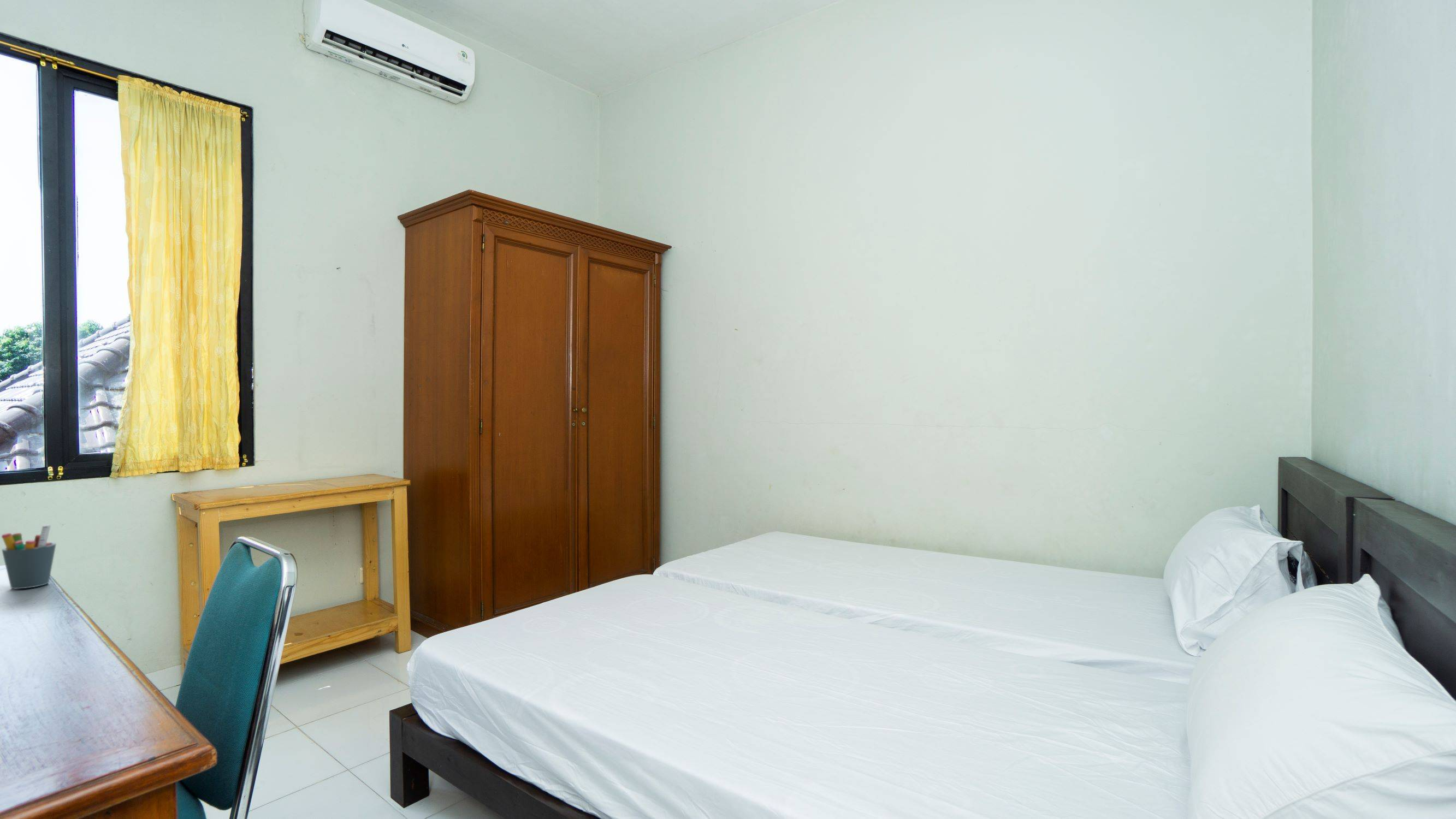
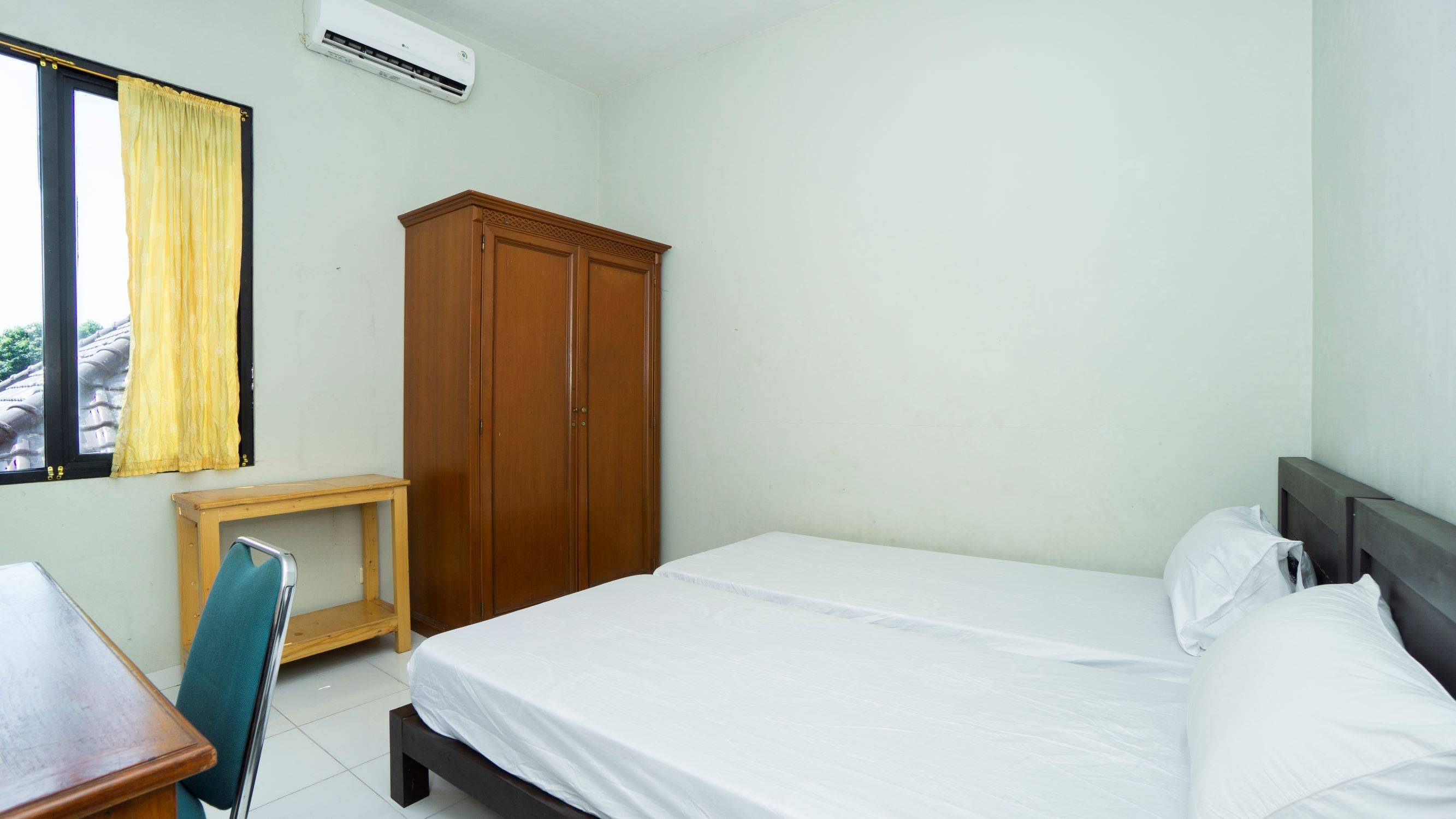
- pen holder (28, 555)
